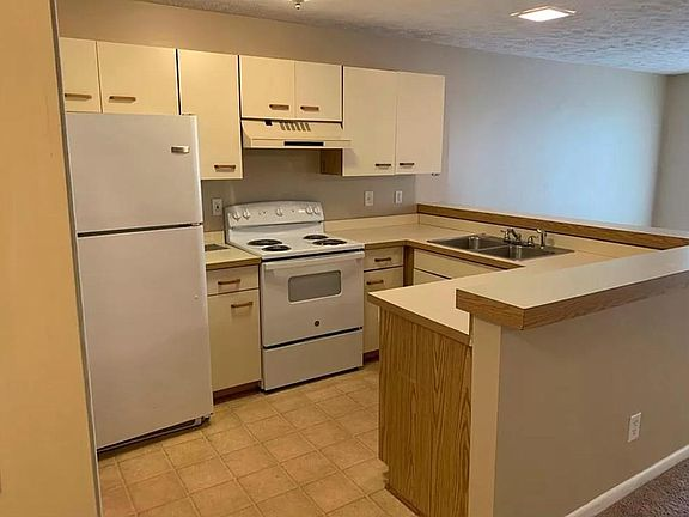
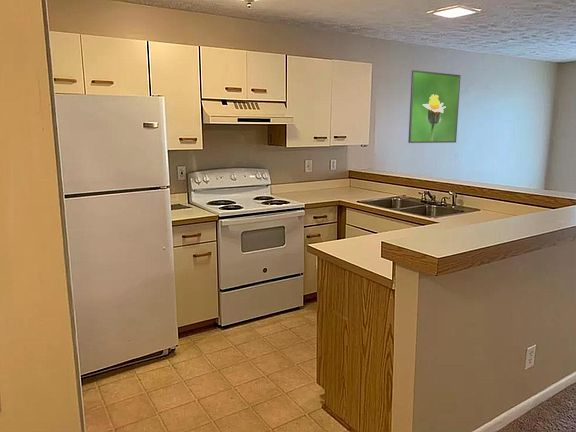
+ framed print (435, 108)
